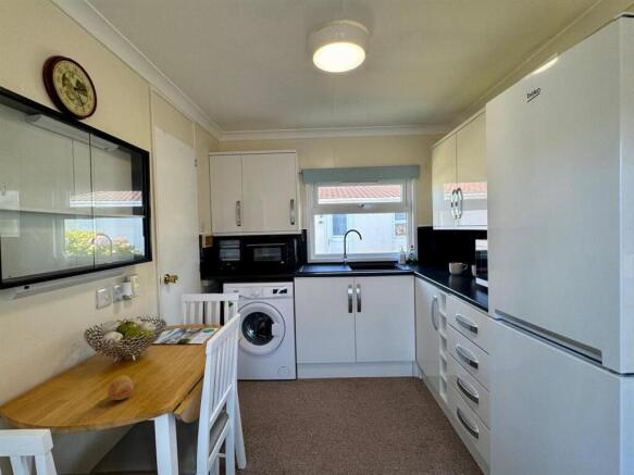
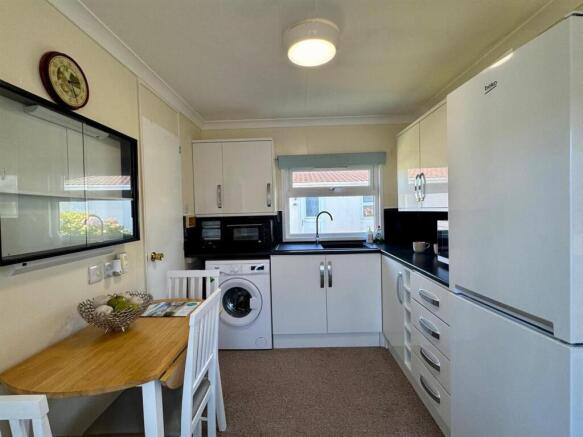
- fruit (121, 387)
